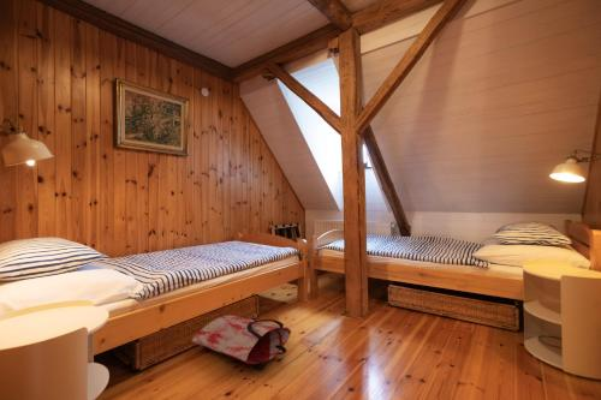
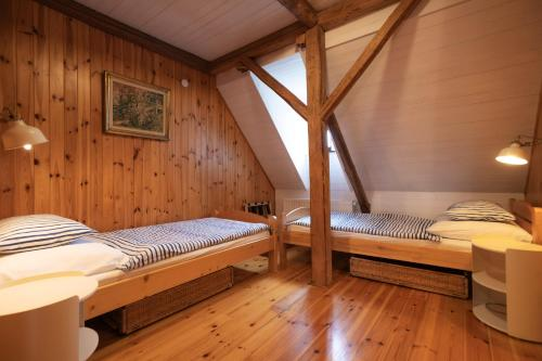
- bag (242, 334)
